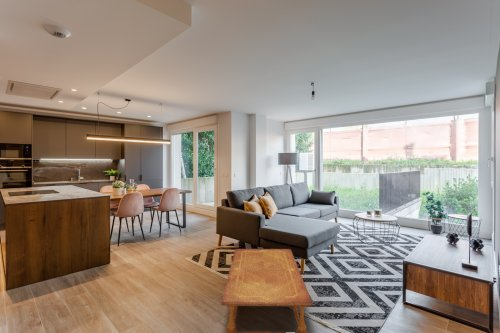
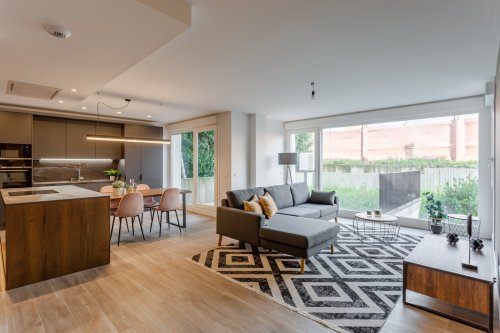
- coffee table (264, 287)
